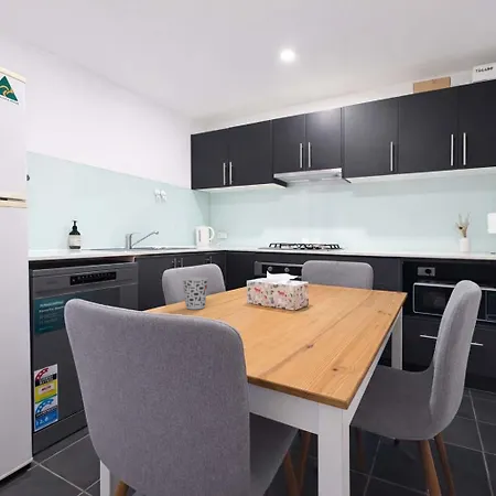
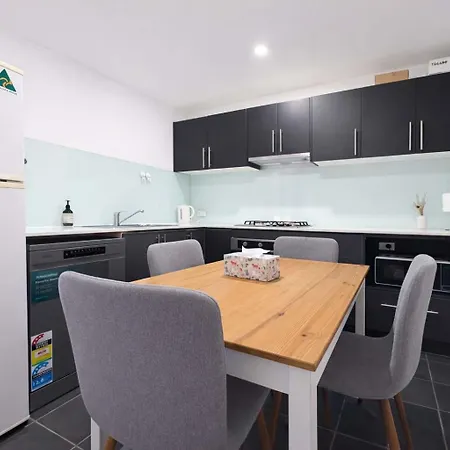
- cup (195, 292)
